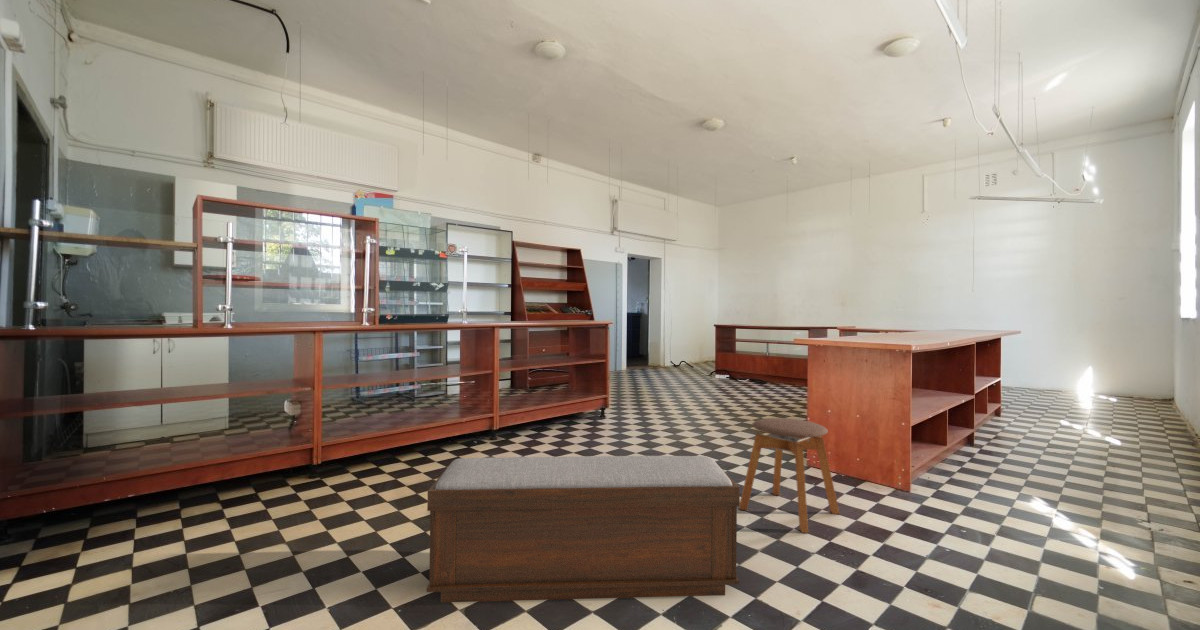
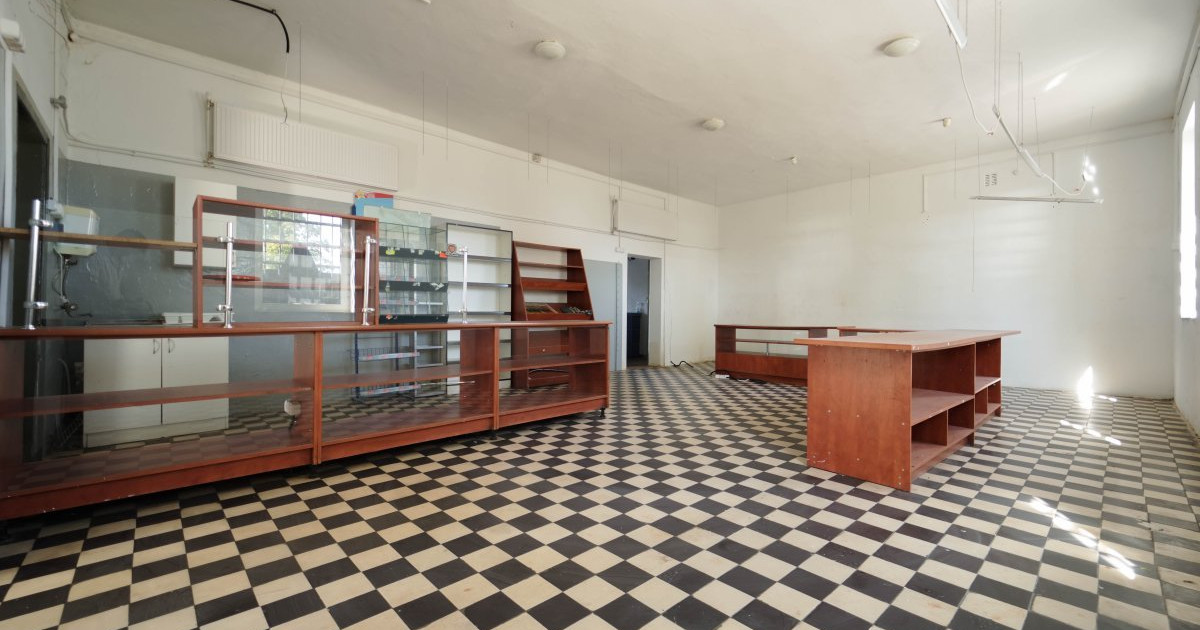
- stool (781, 465)
- bench (584, 520)
